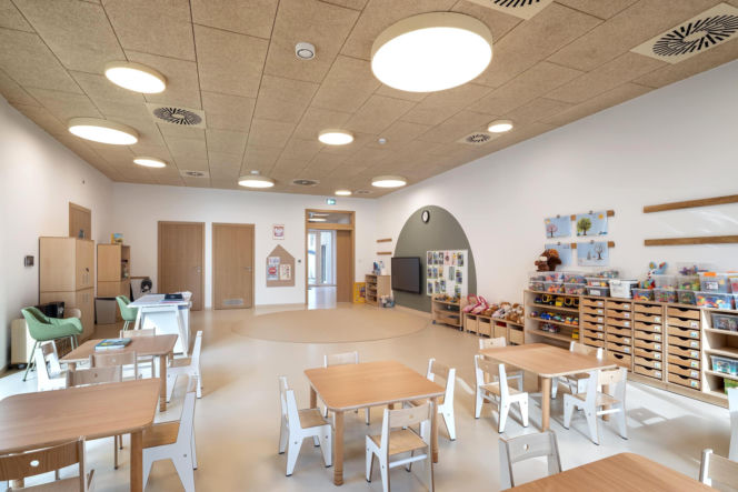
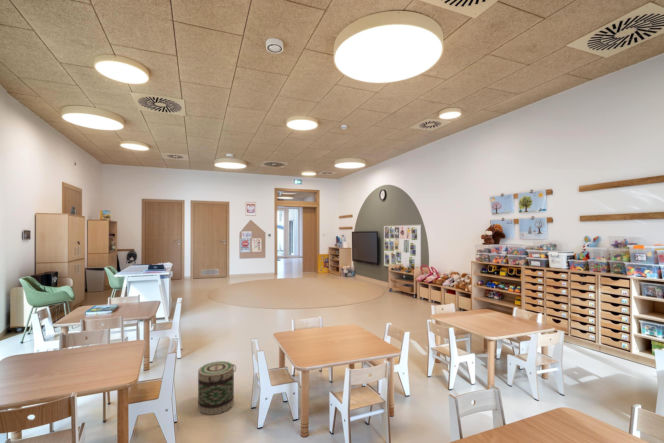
+ basket (217, 385)
